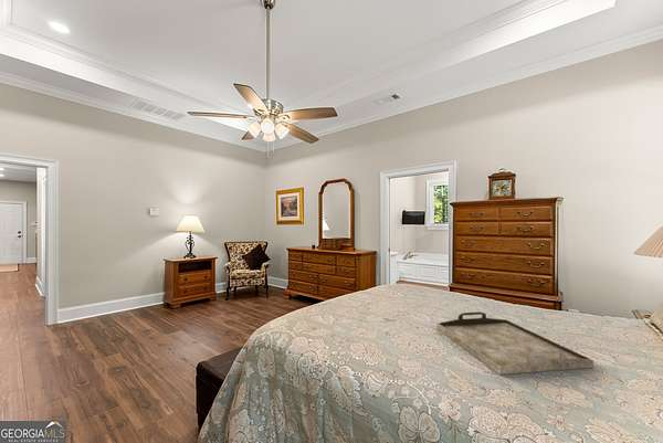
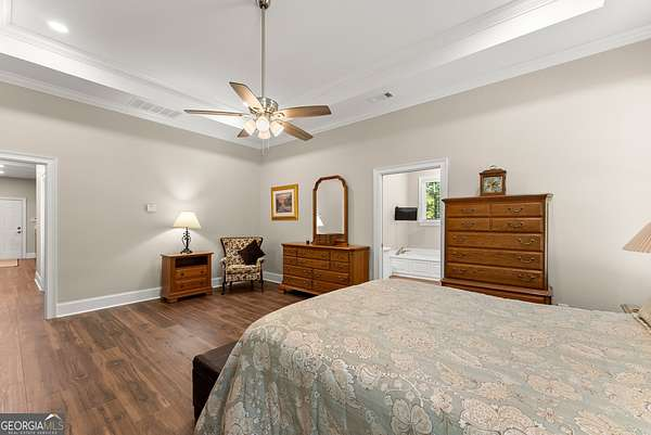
- serving tray (503, 336)
